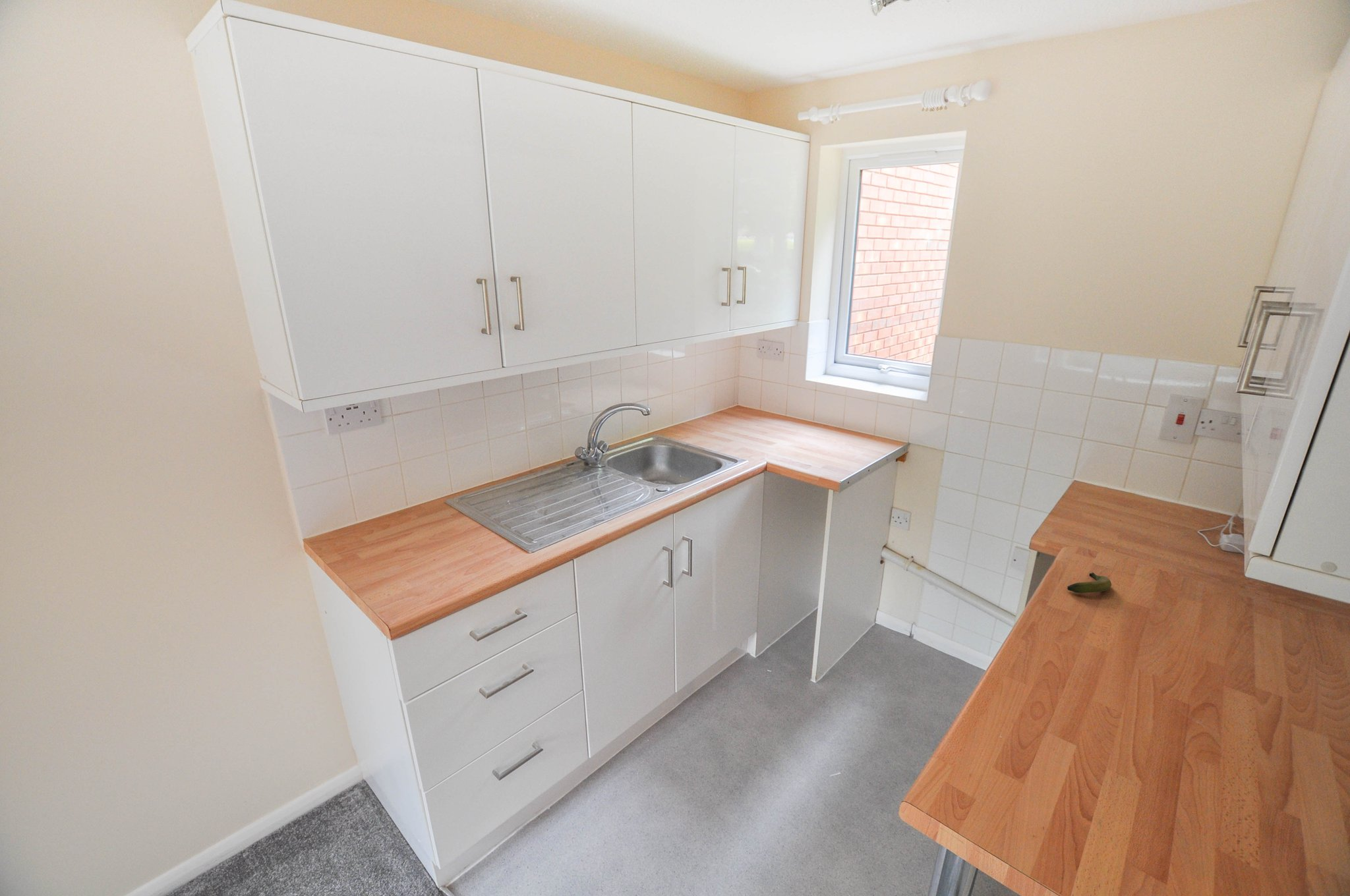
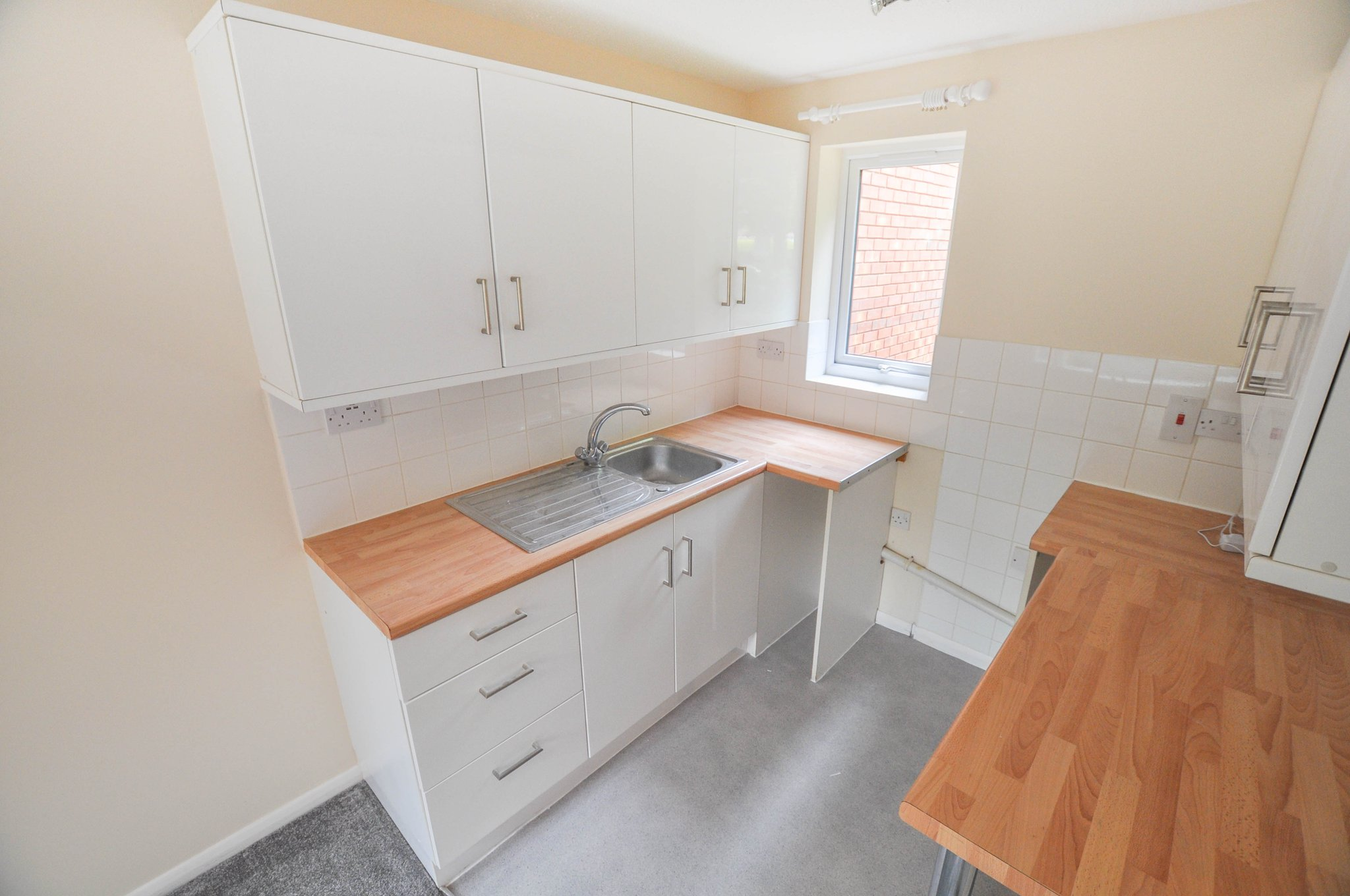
- banana (1091, 582)
